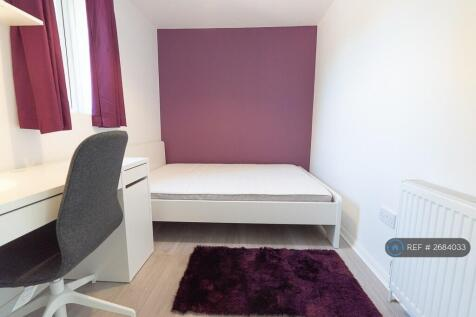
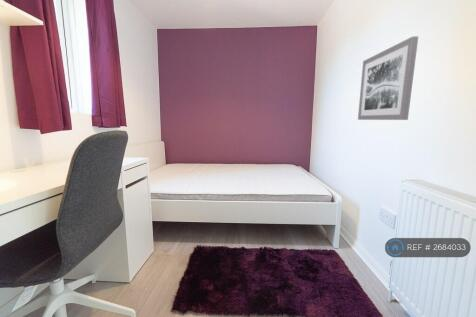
+ wall art (382, 86)
